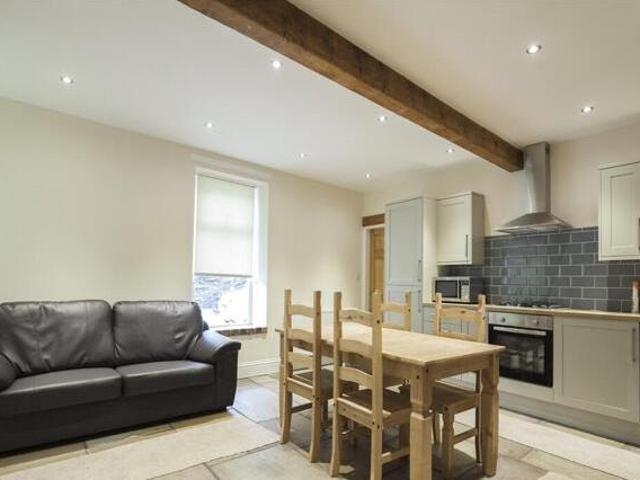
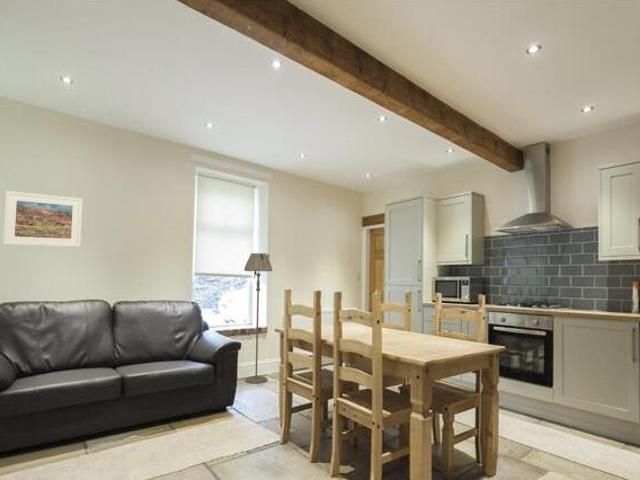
+ floor lamp (257, 316)
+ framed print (44, 220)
